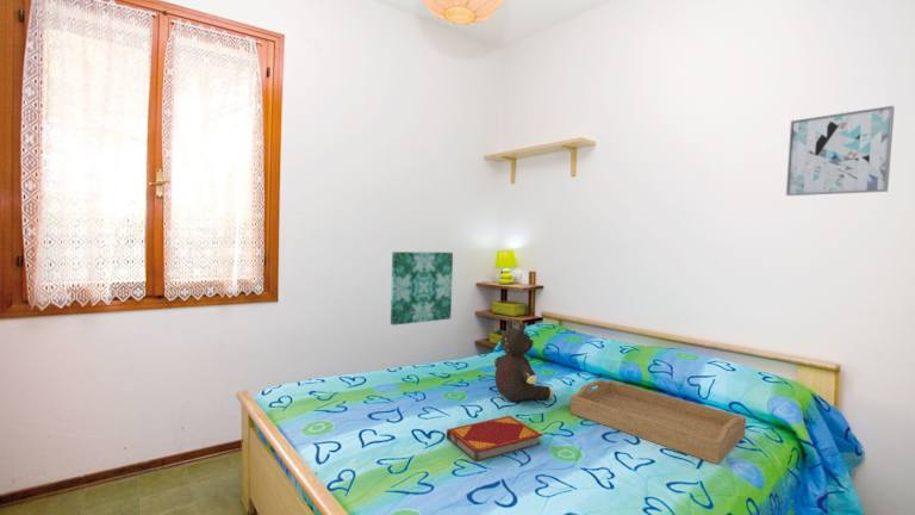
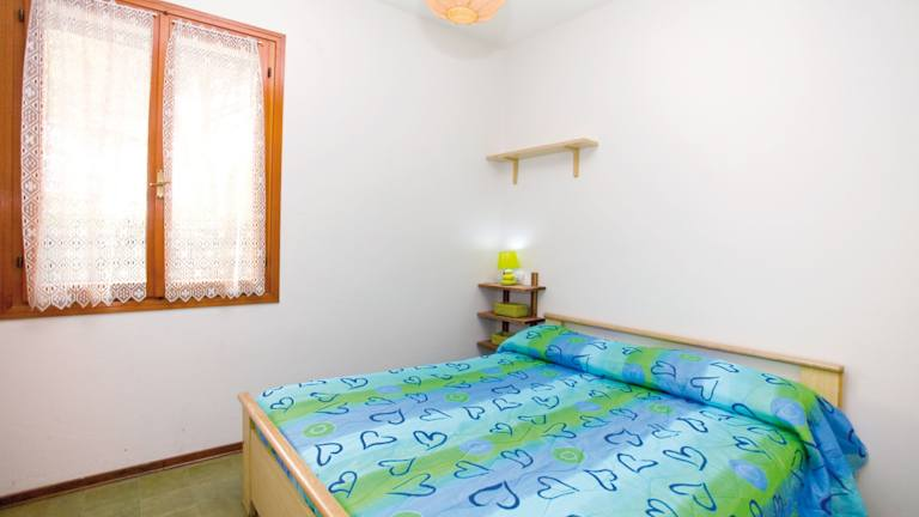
- wall art (836, 154)
- hardback book (493, 436)
- wall art (422, 286)
- teddy bear (523, 359)
- serving tray (653, 411)
